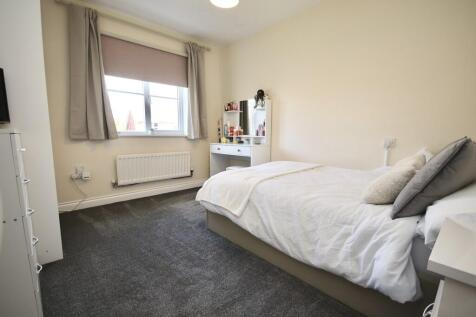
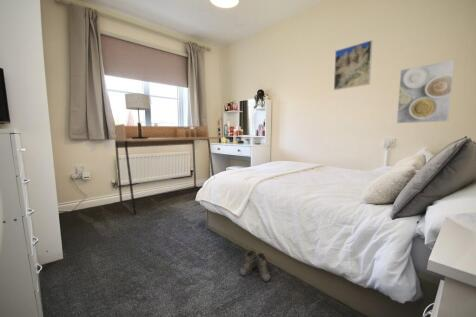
+ boots (254, 264)
+ table lamp (138, 117)
+ desk (167, 145)
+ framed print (423, 94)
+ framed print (351, 66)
